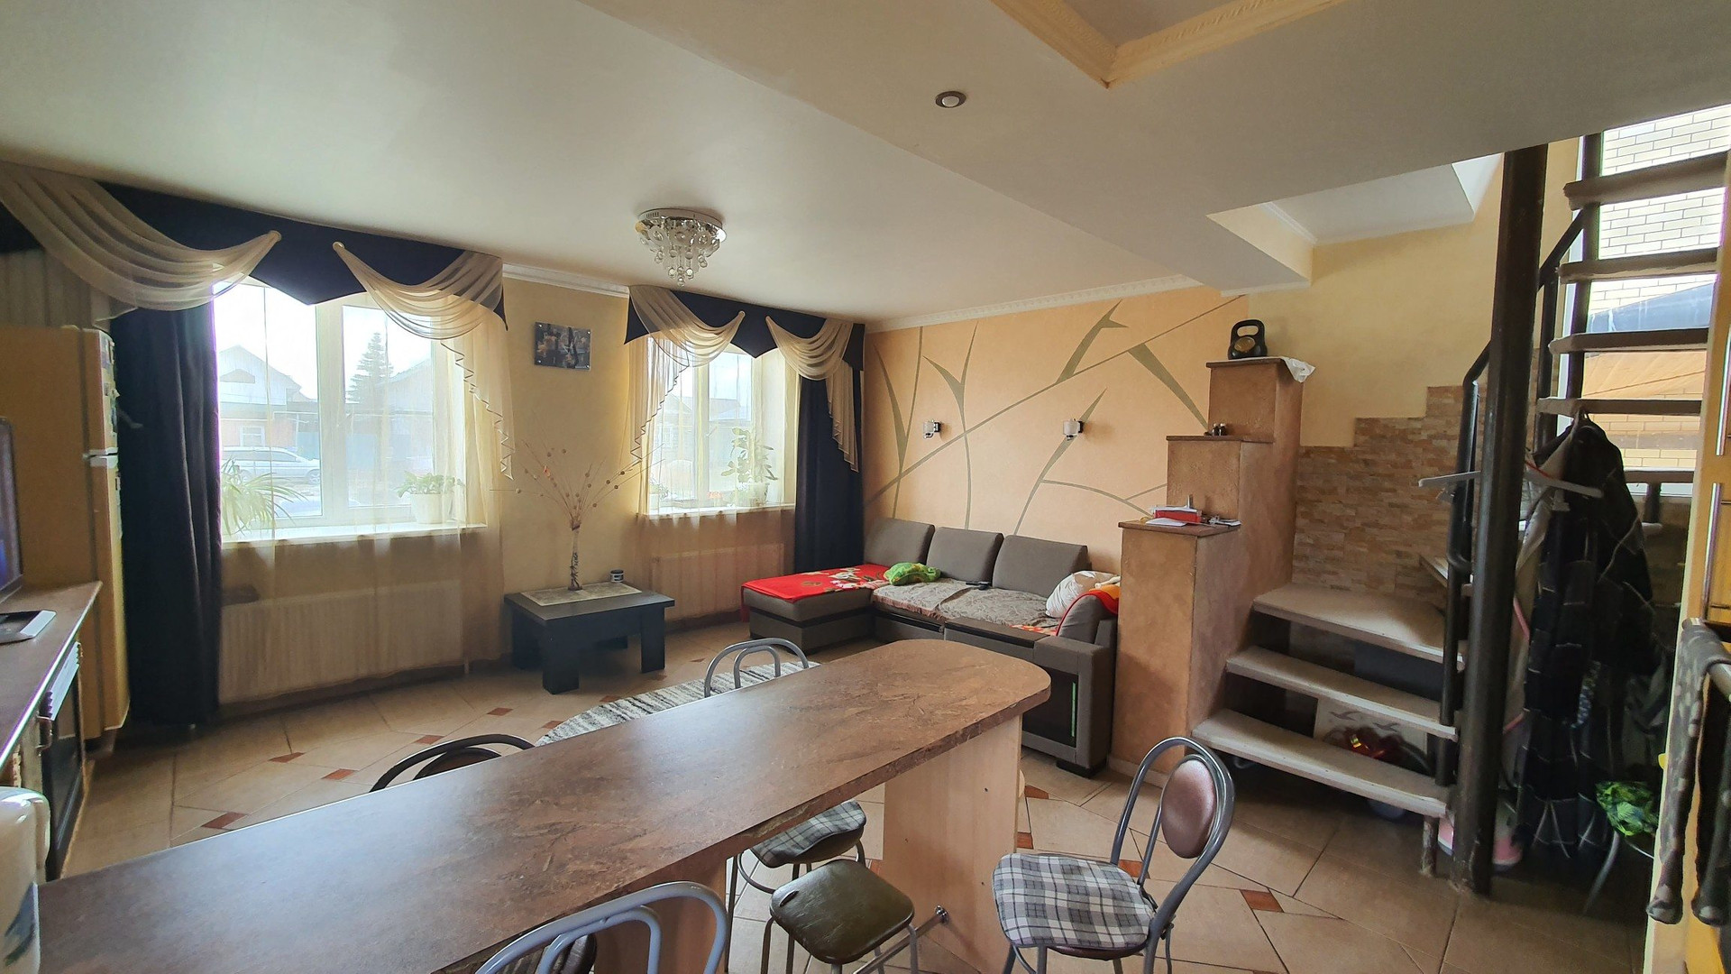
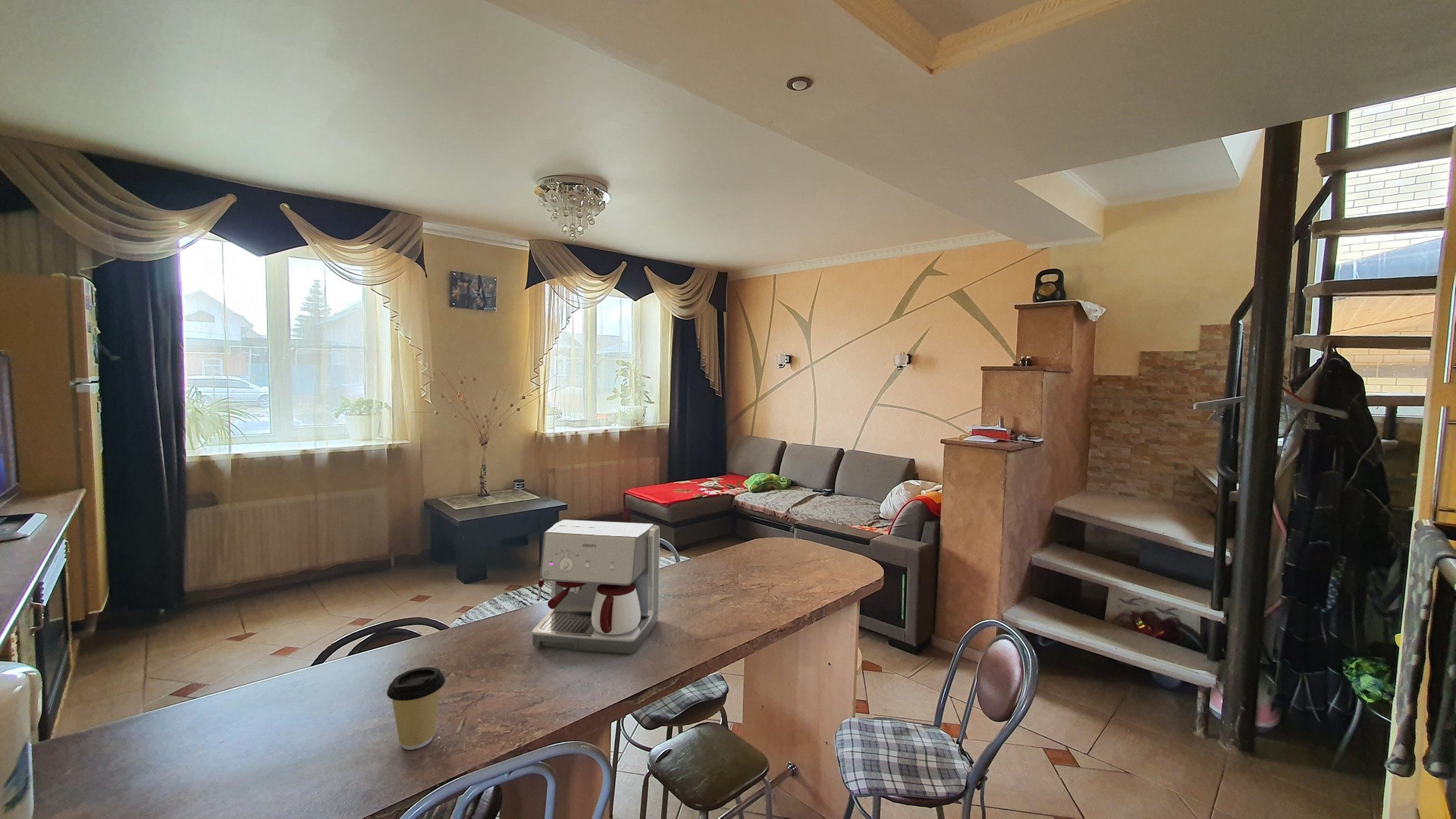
+ coffee cup (416, 708)
+ coffee maker (598, 580)
